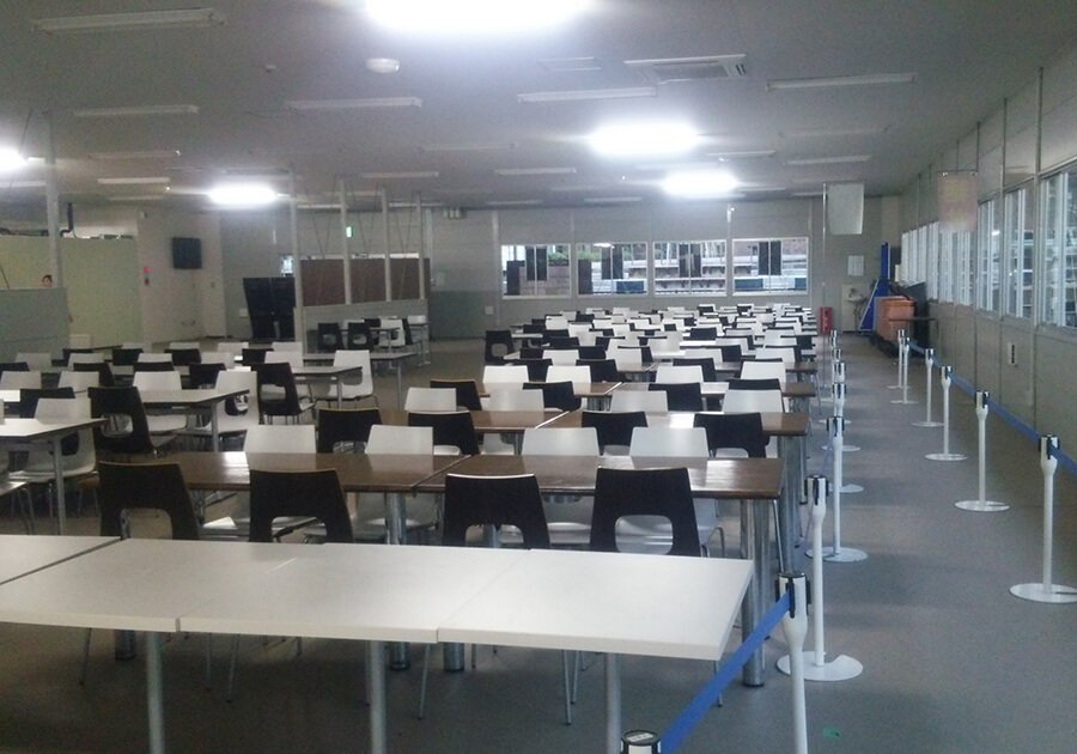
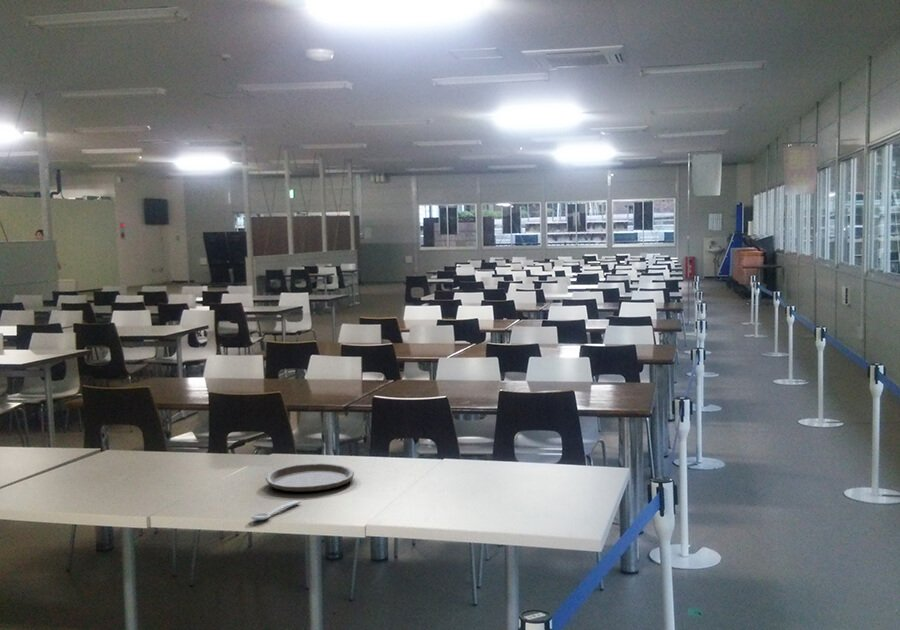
+ plate (310, 477)
+ spoon (275, 509)
